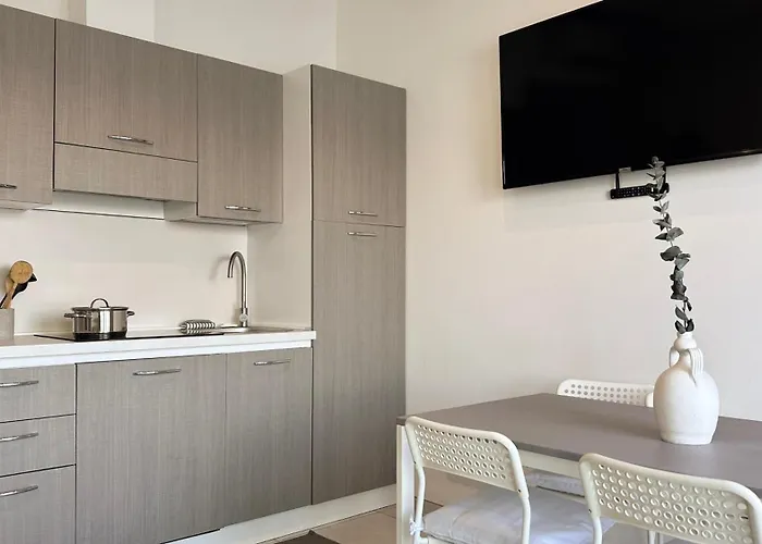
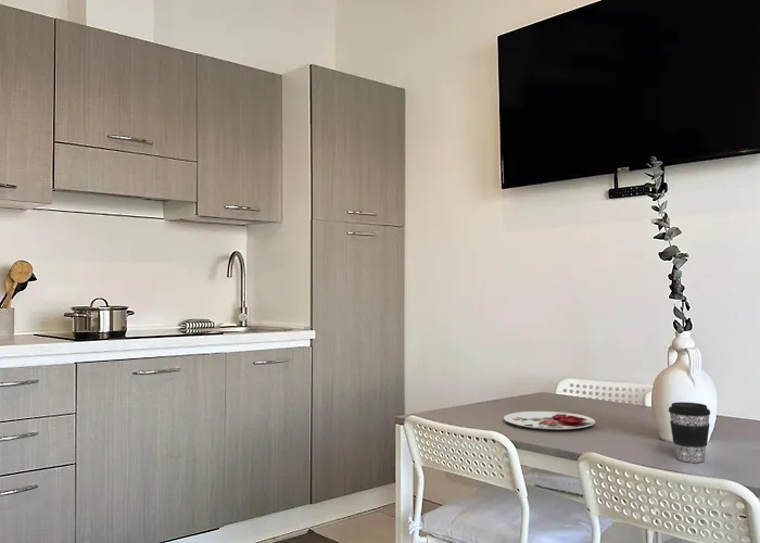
+ plate (548, 418)
+ coffee cup (689, 431)
